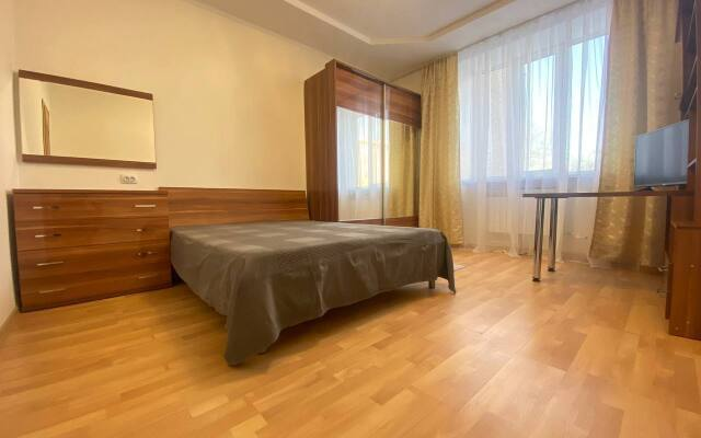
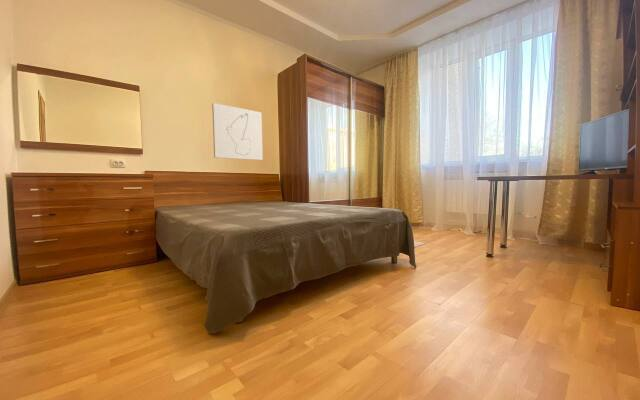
+ wall art (239, 133)
